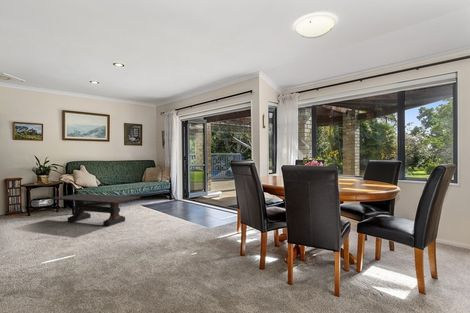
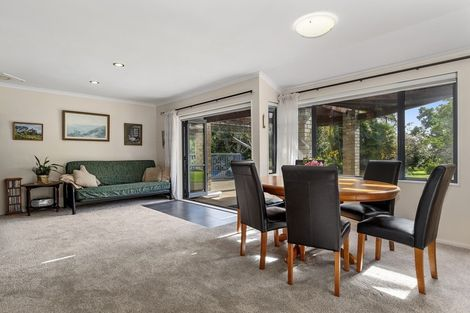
- coffee table (96, 209)
